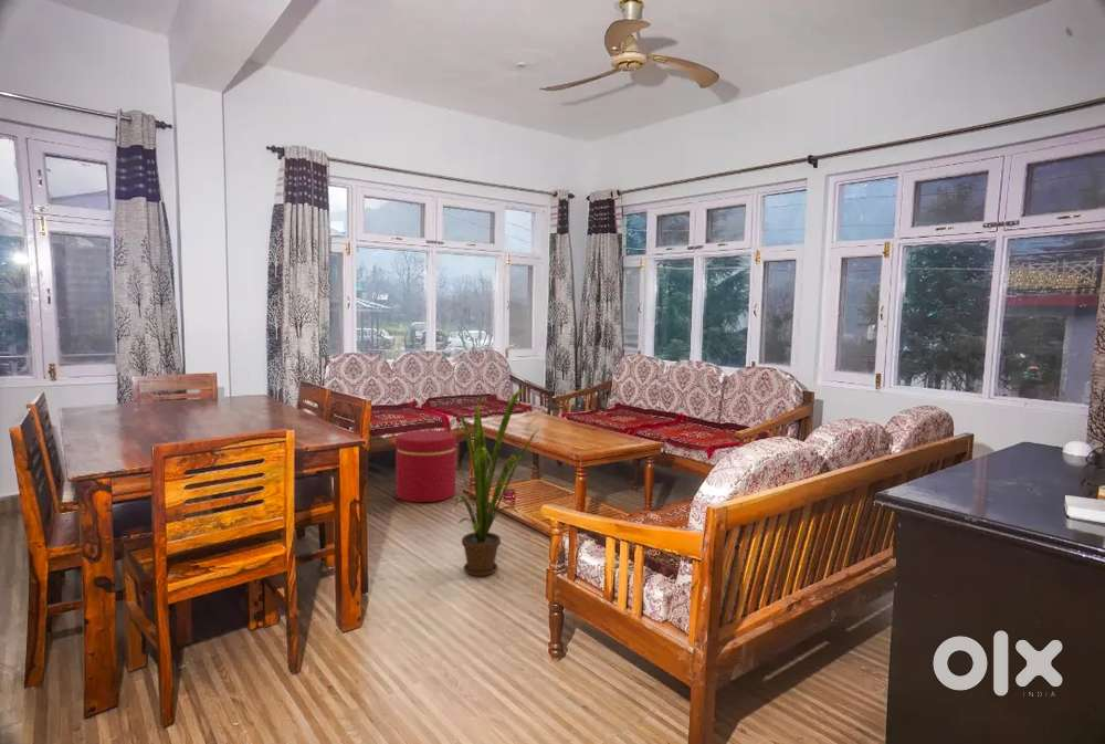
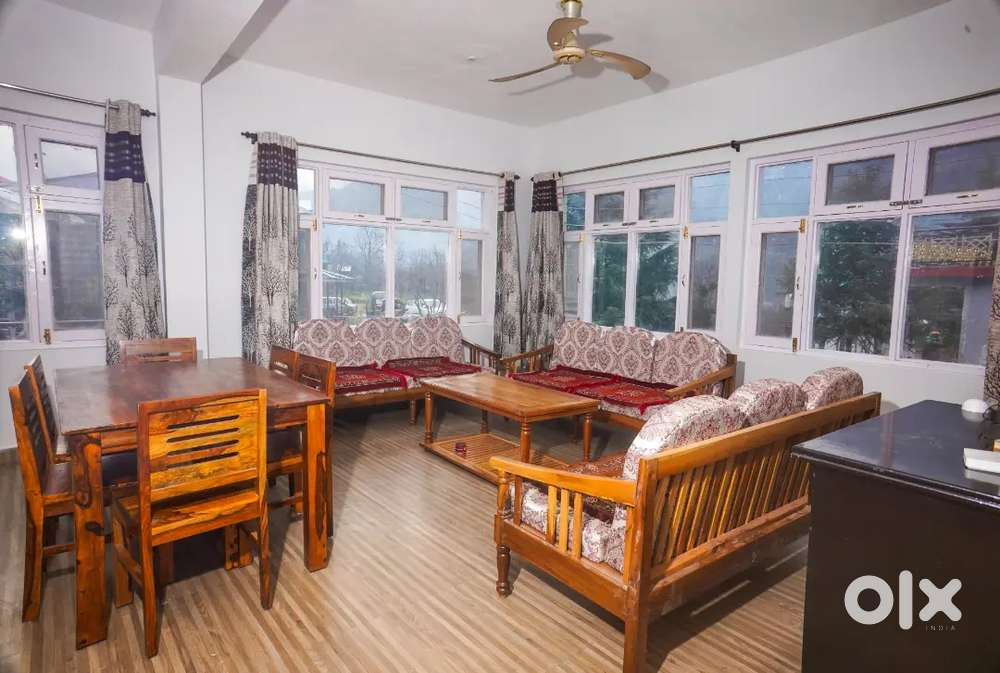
- house plant (485, 480)
- ottoman (425, 464)
